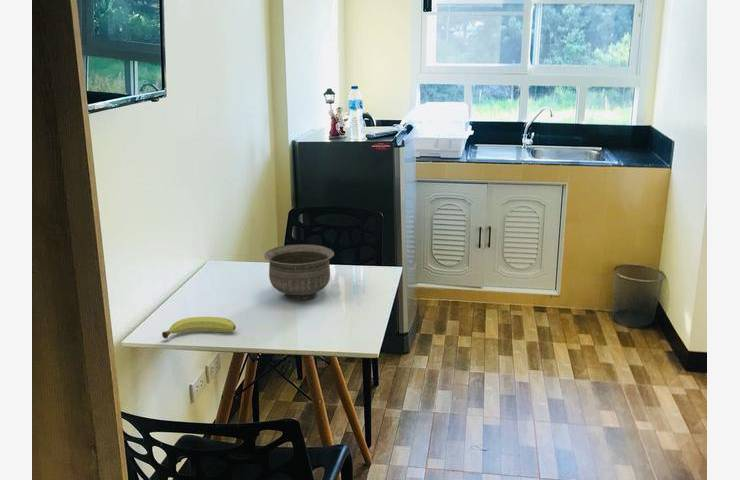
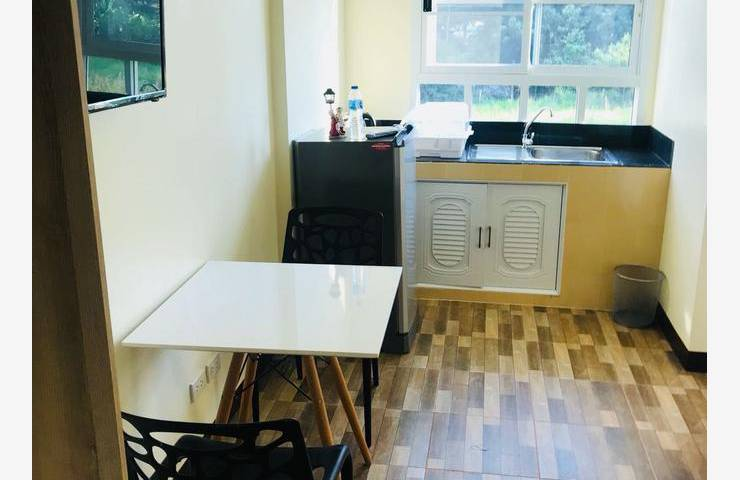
- bowl (299, 274)
- fruit (201, 327)
